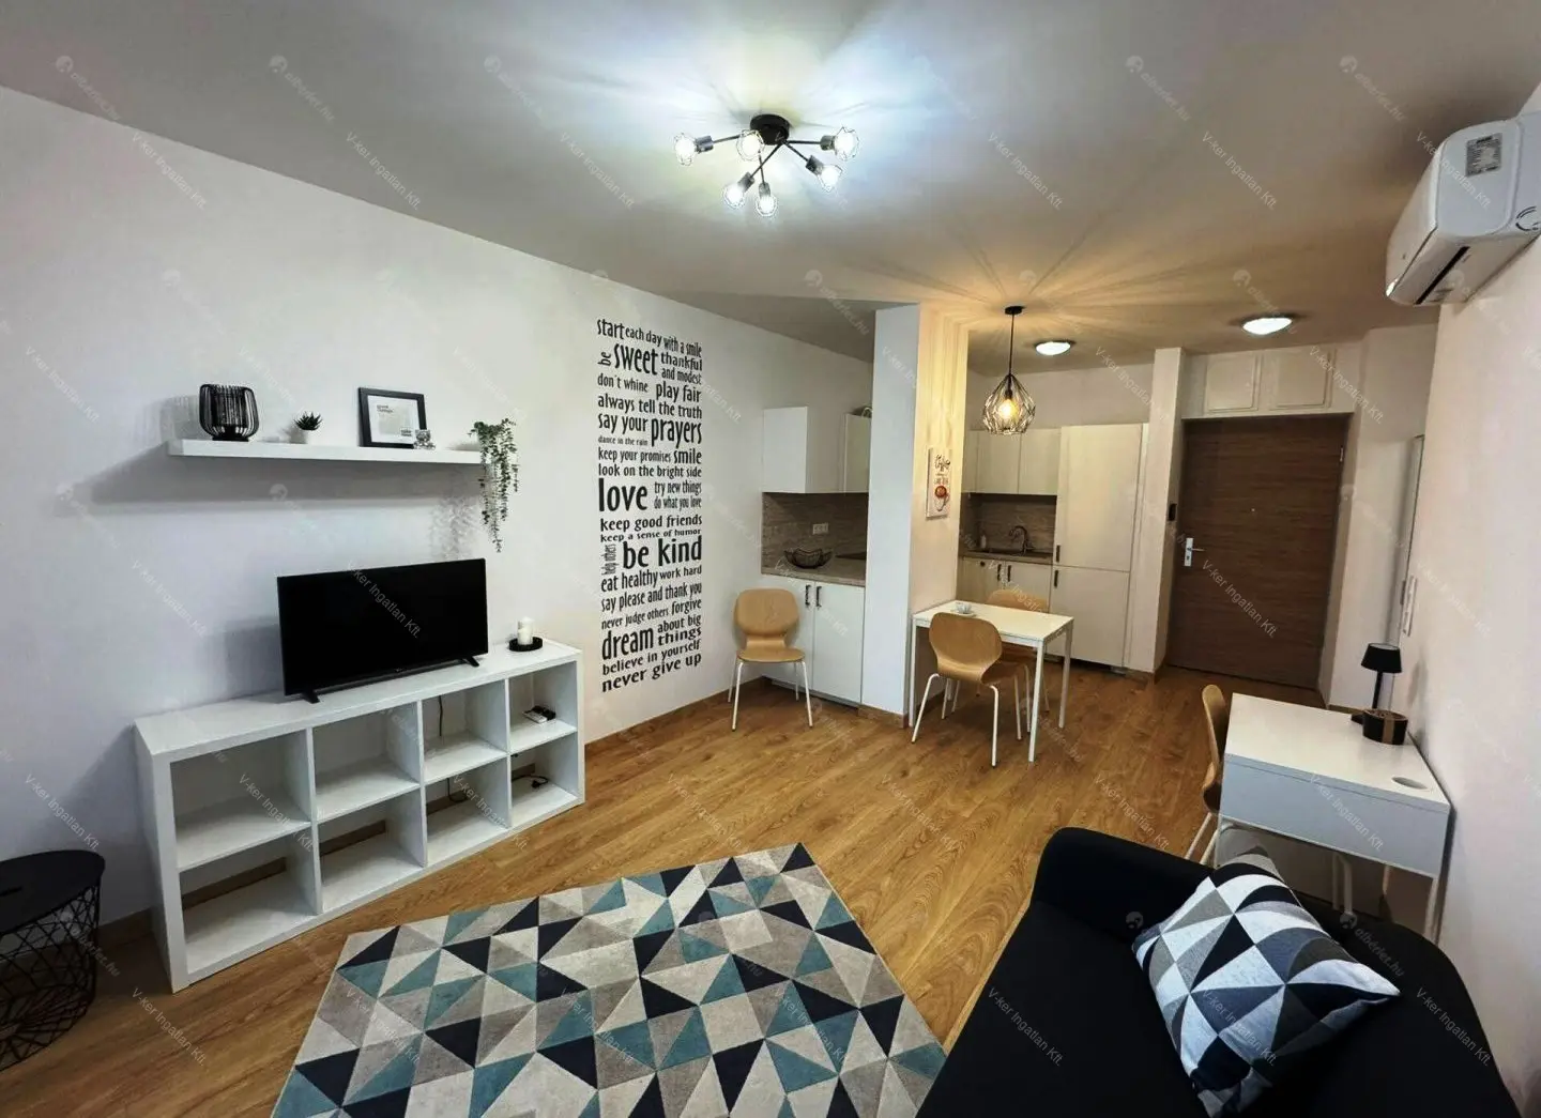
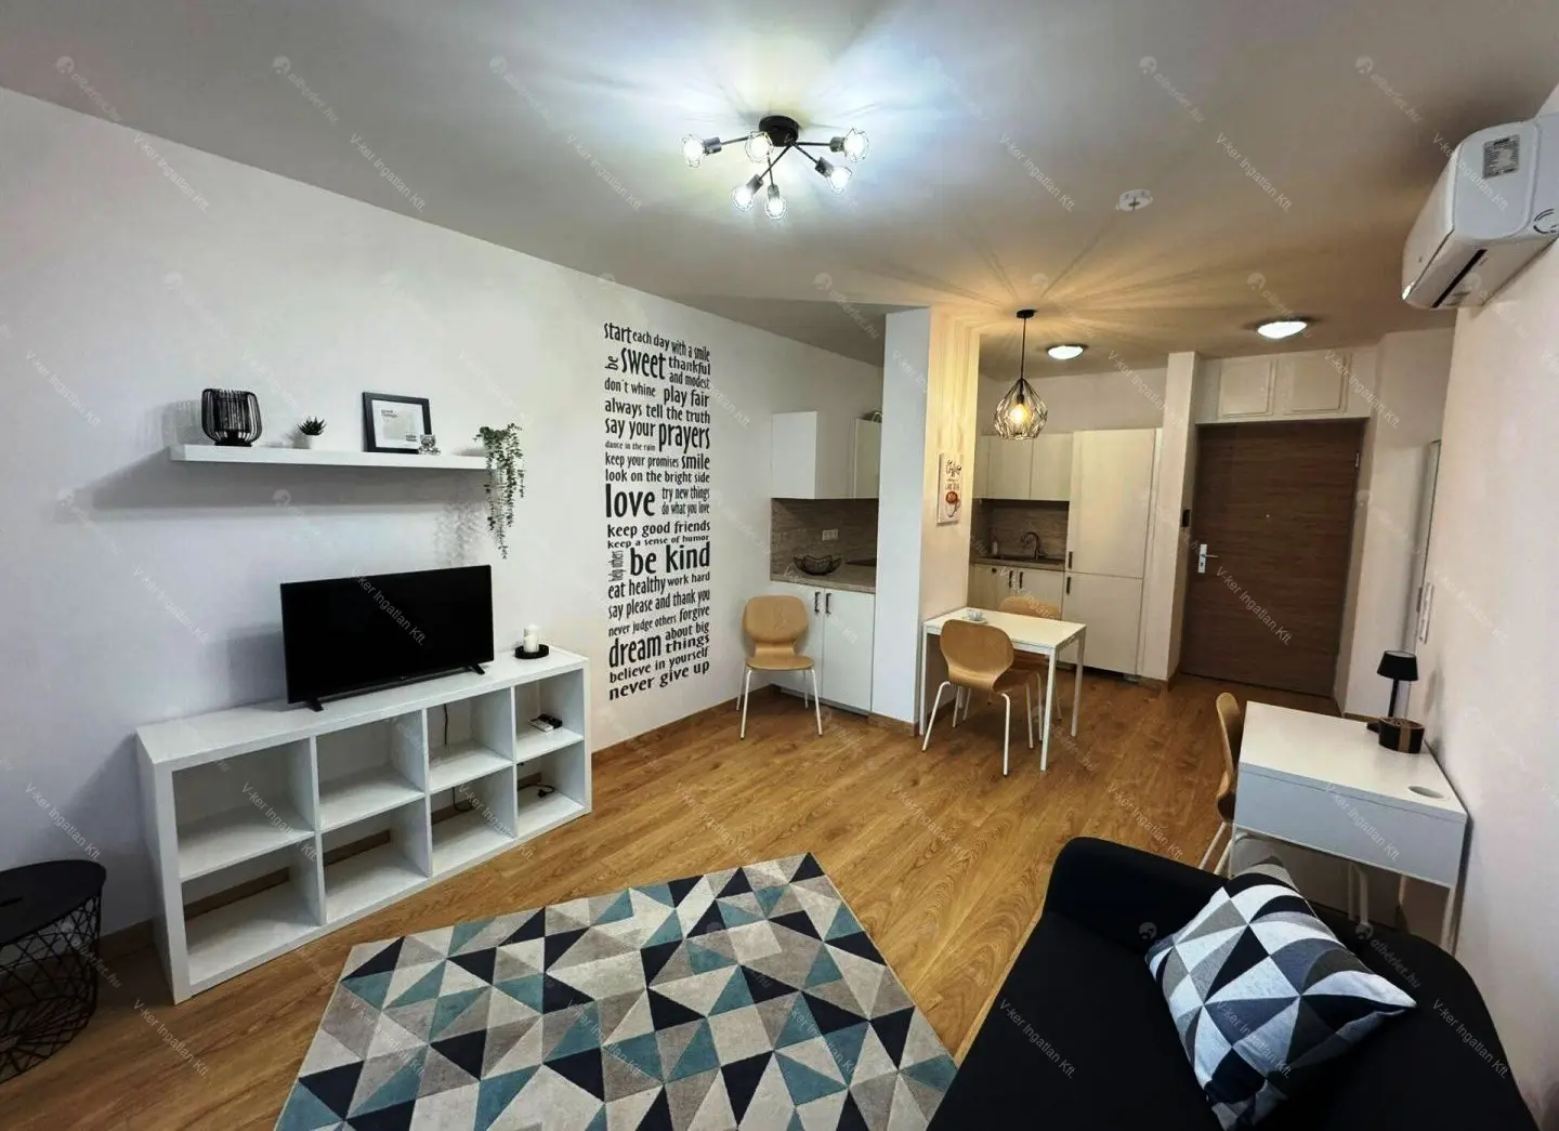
+ smoke detector (1133, 201)
